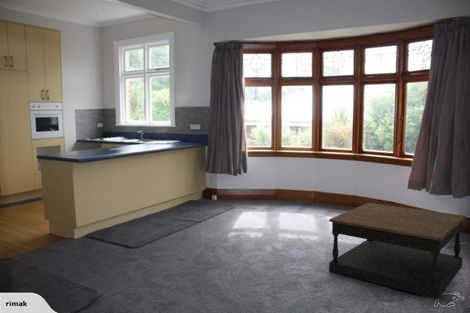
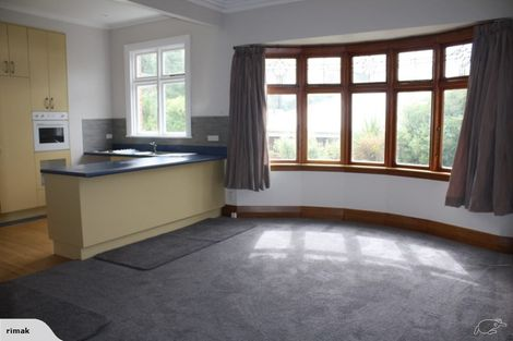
- coffee table (397, 242)
